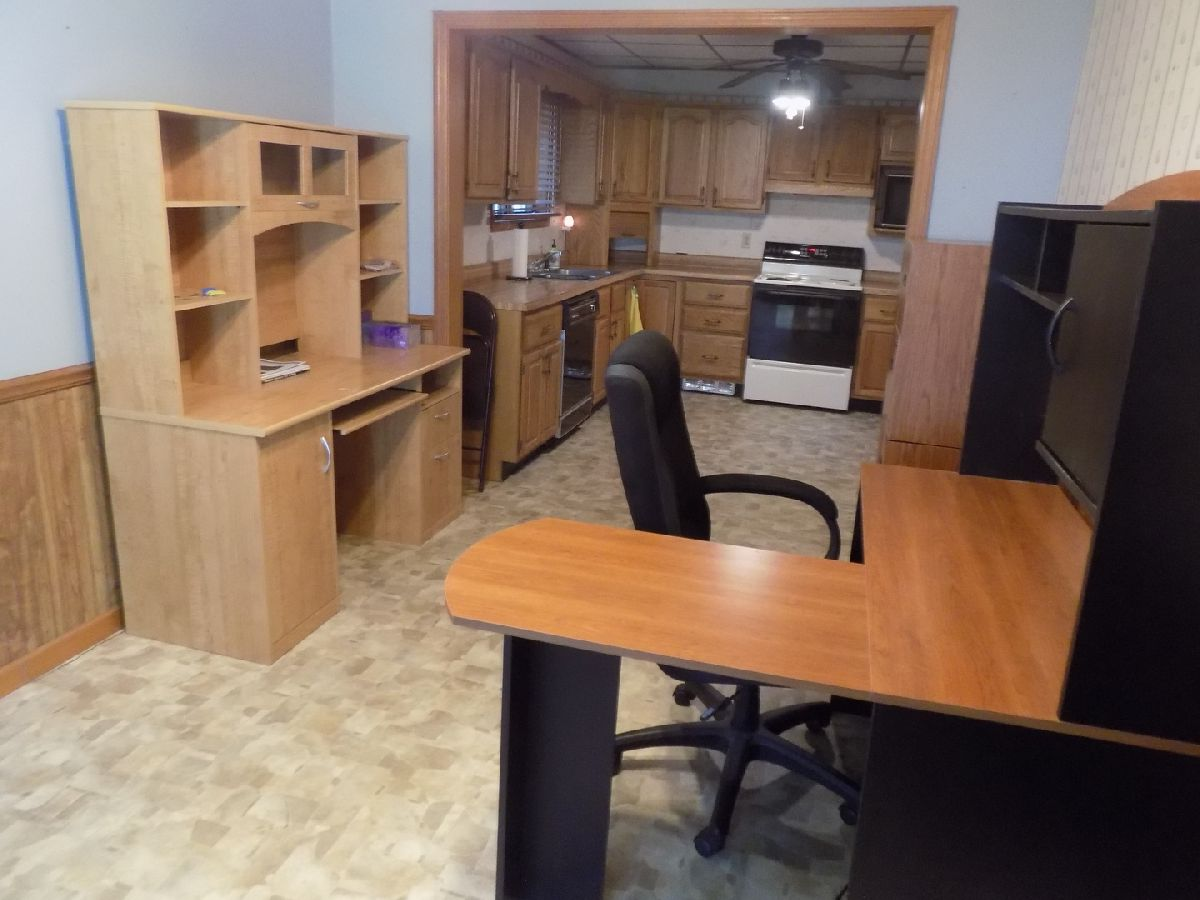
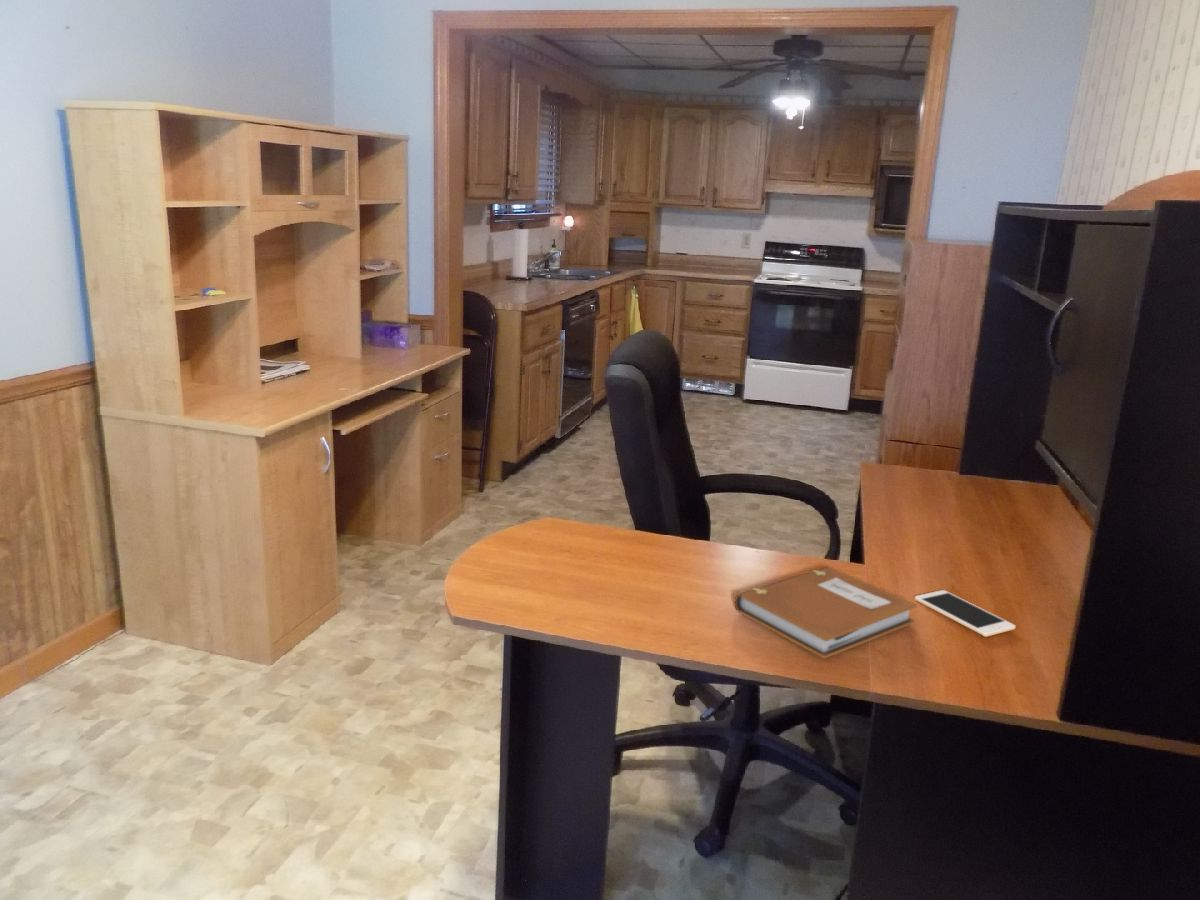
+ notebook (826, 606)
+ cell phone (963, 612)
